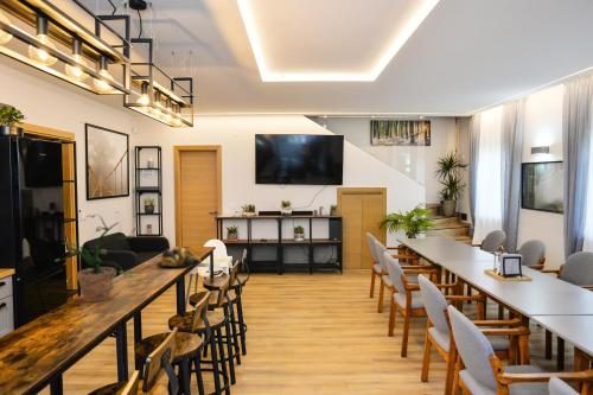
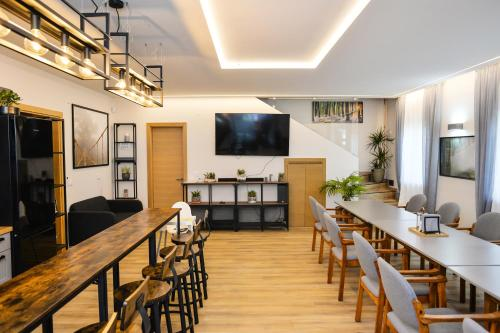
- fruit bowl (179, 256)
- potted plant (100, 260)
